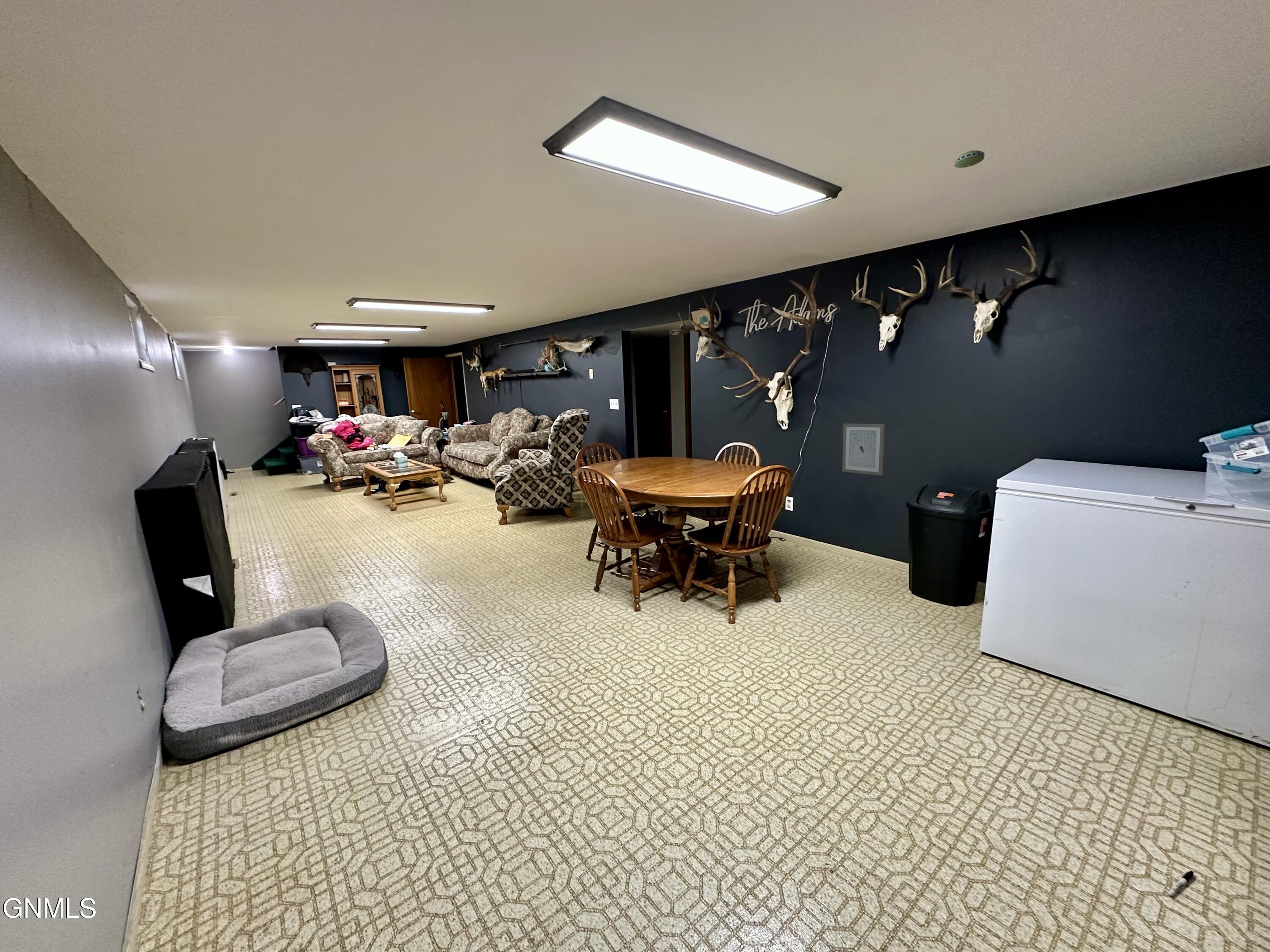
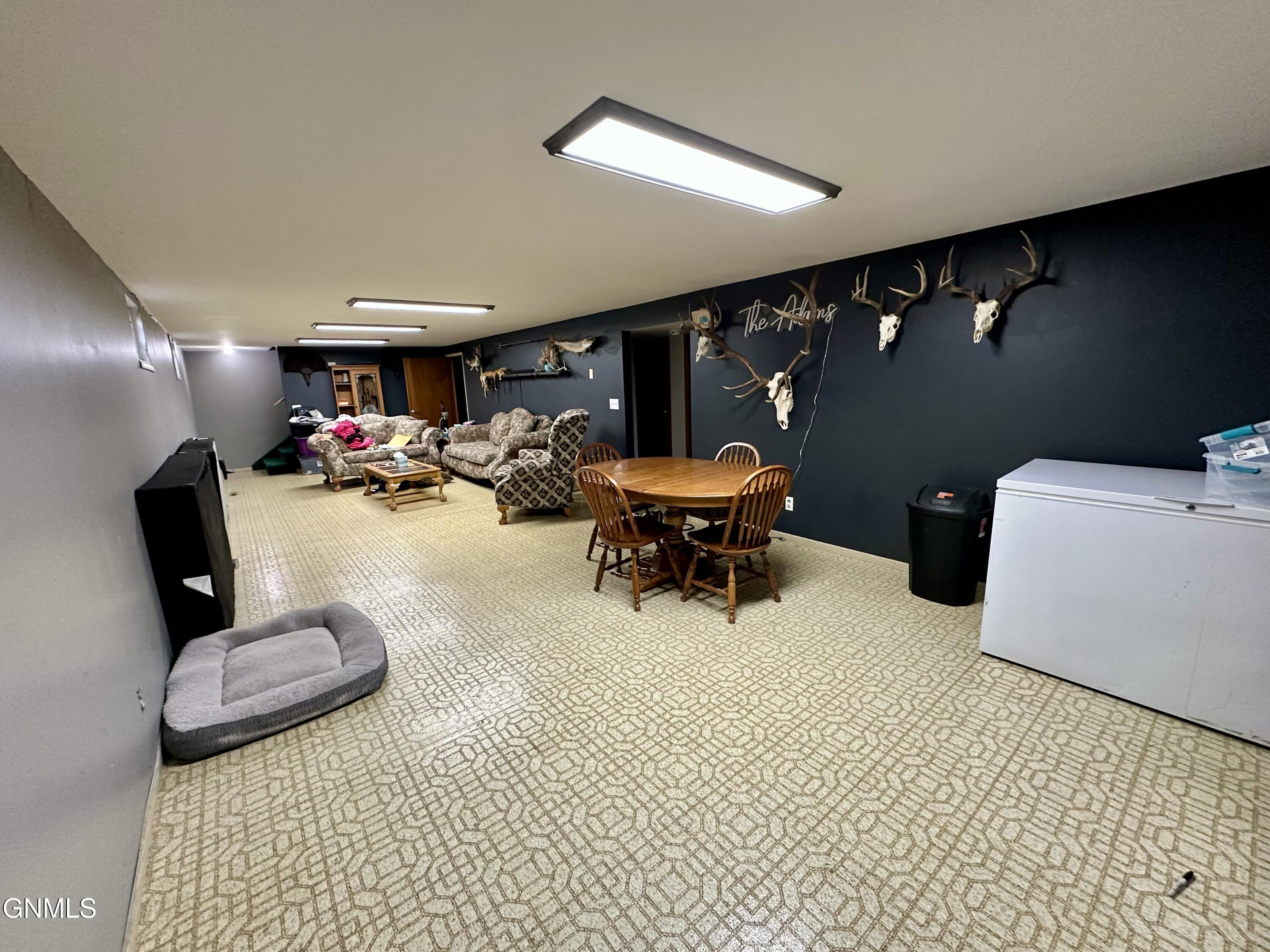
- wall art (862, 448)
- smoke detector (969, 159)
